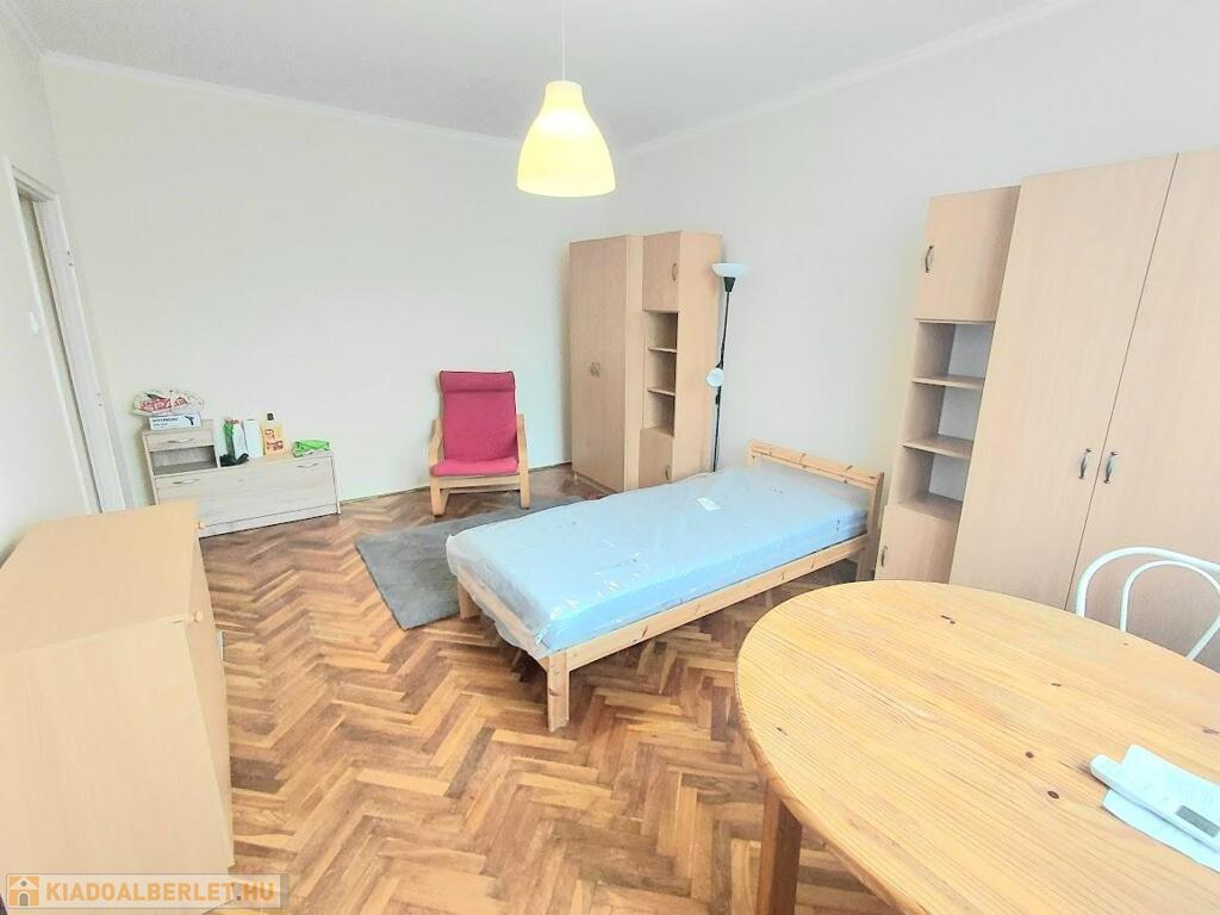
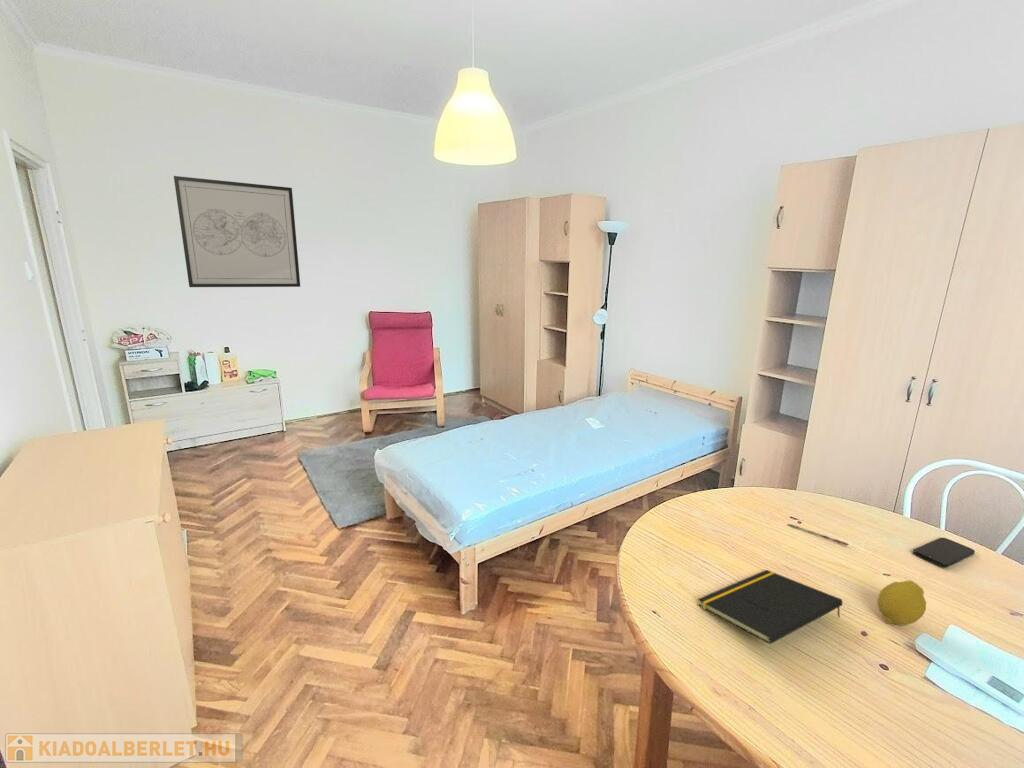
+ notepad (768, 602)
+ wall art (242, 235)
+ fruit (901, 601)
+ pen (816, 533)
+ smartphone (943, 551)
